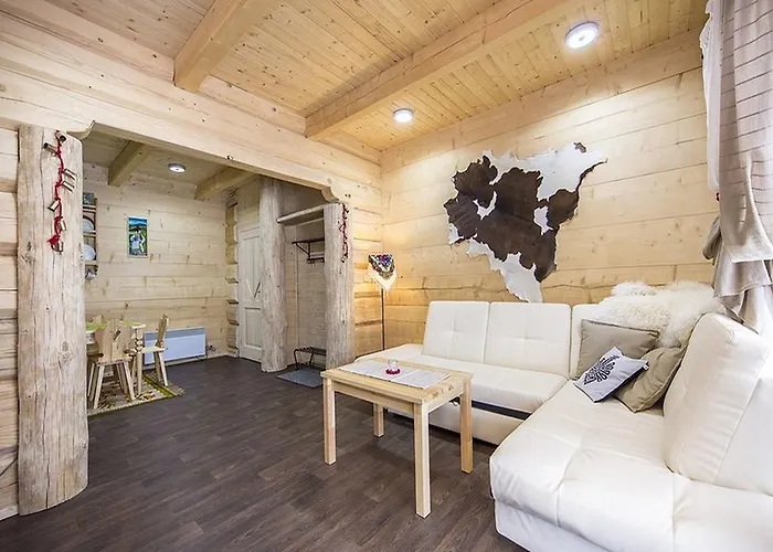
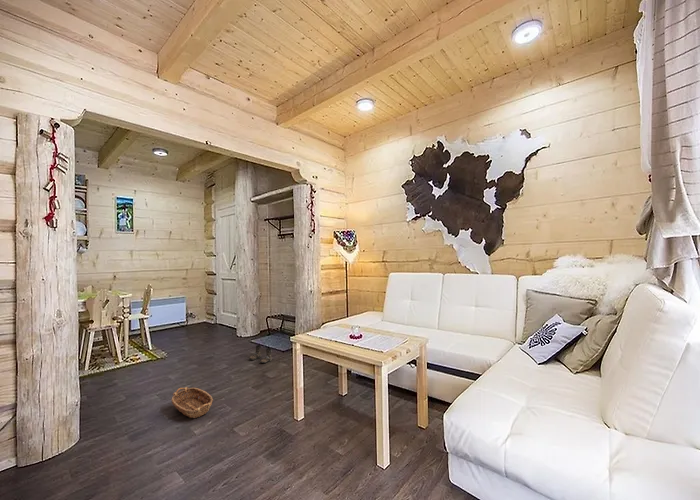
+ basket (191, 400)
+ boots (260, 354)
